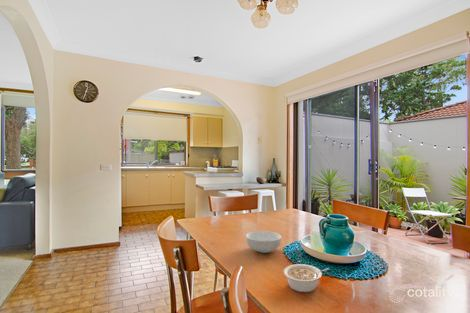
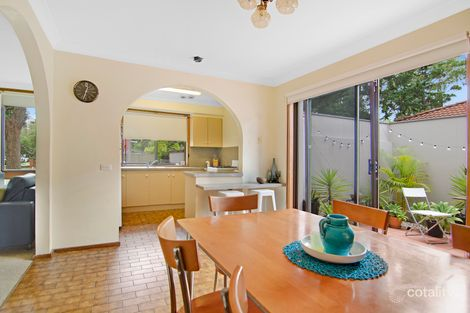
- legume (303, 276)
- cereal bowl (263, 242)
